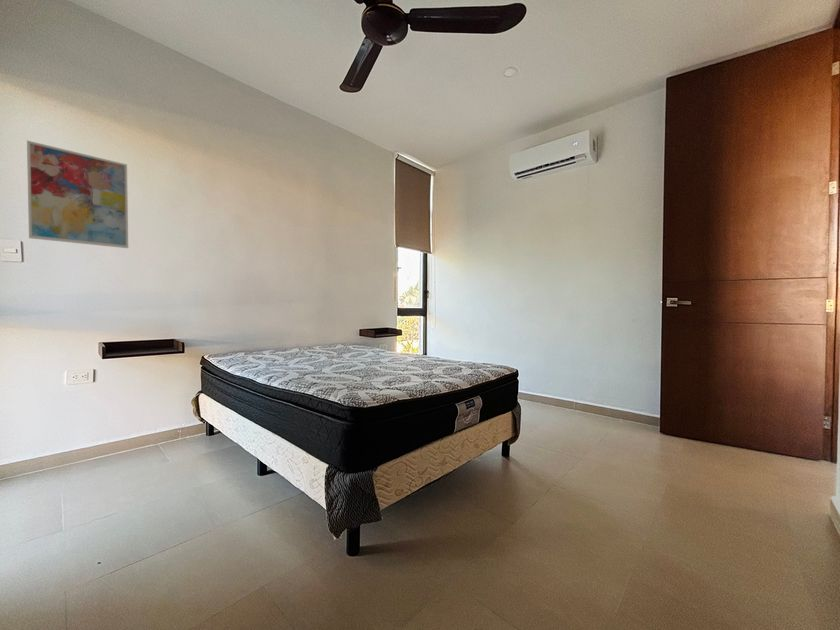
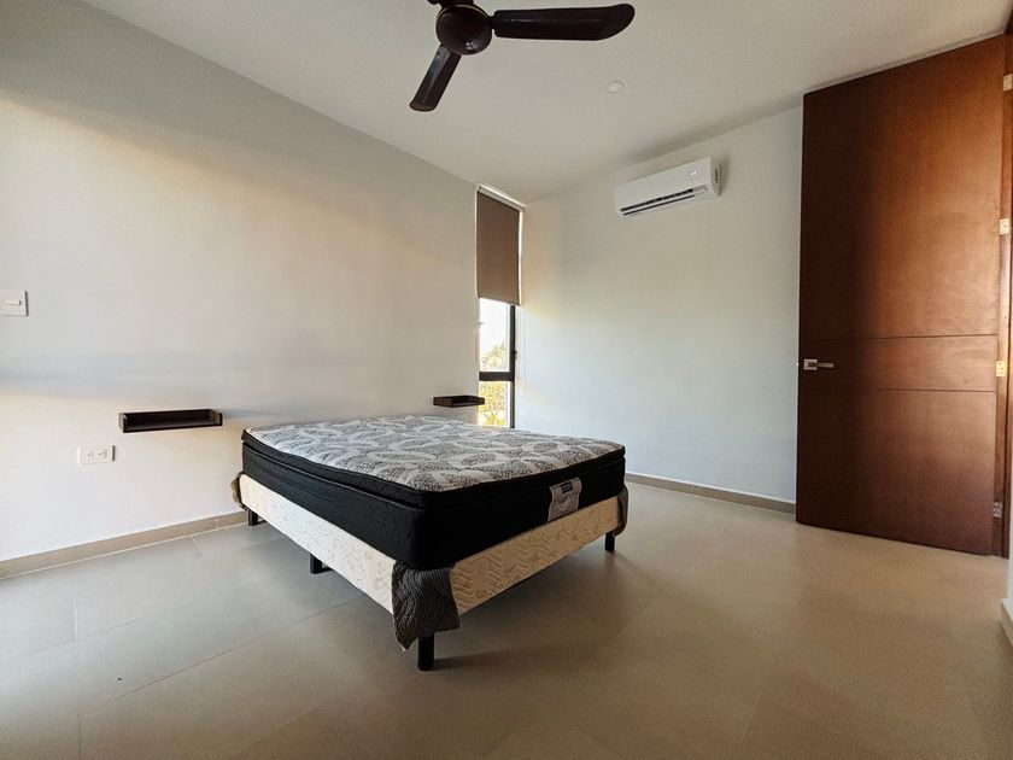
- wall art (81, 198)
